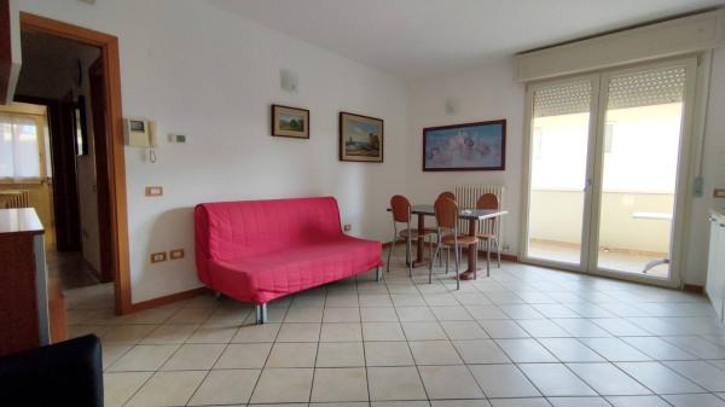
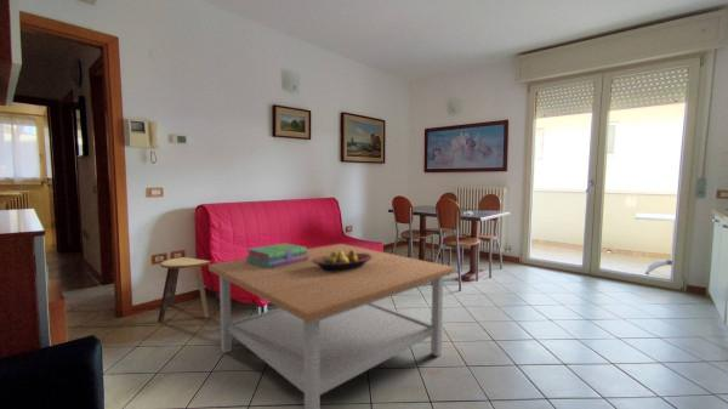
+ stool (176, 284)
+ coffee table (330, 309)
+ stack of books (277, 254)
+ fruit bowl (342, 259)
